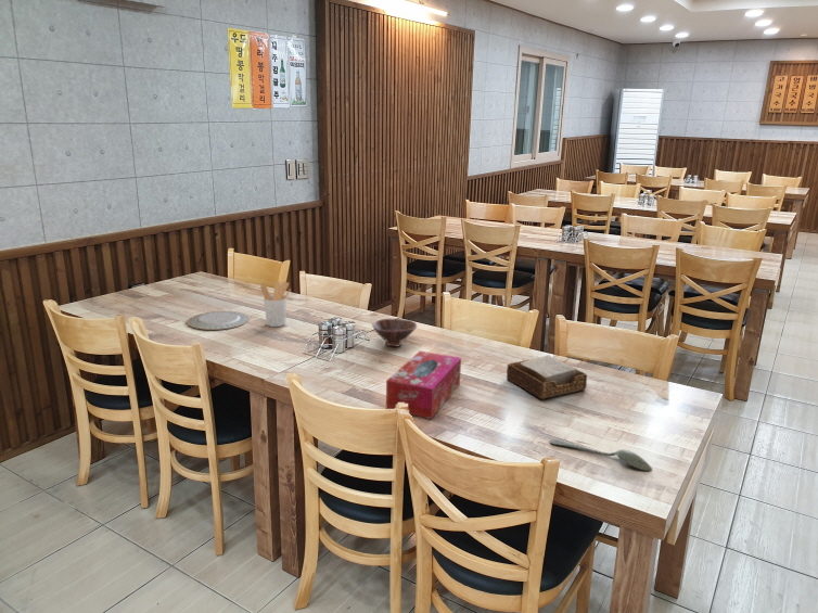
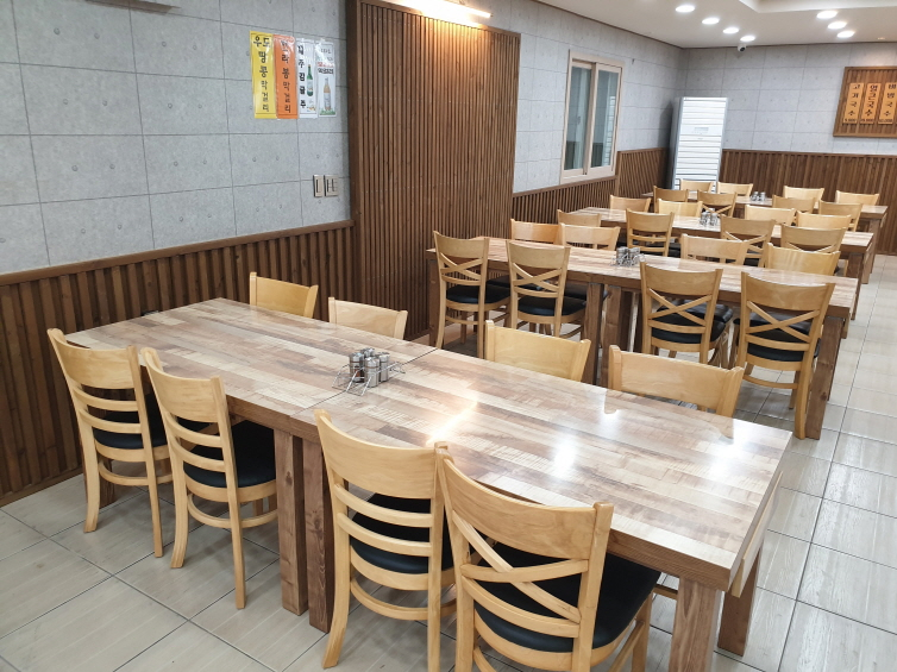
- bowl (394, 334)
- utensil holder (277, 303)
- chinaware (218, 318)
- napkin holder (546, 373)
- spoon (599, 451)
- tissue box (424, 382)
